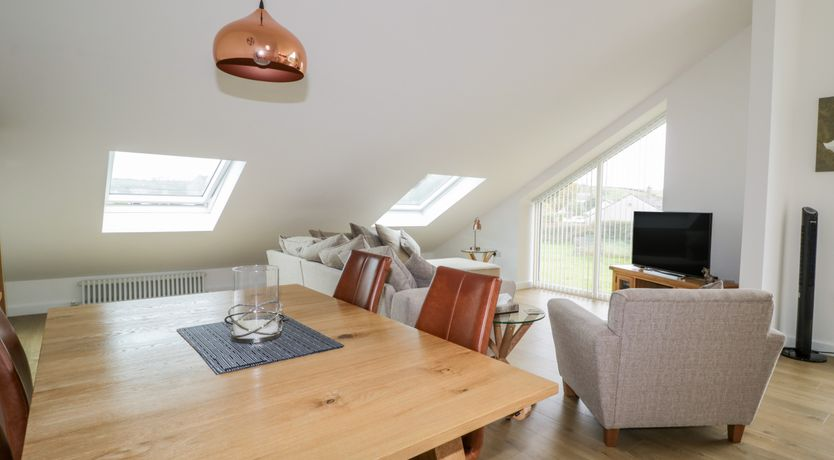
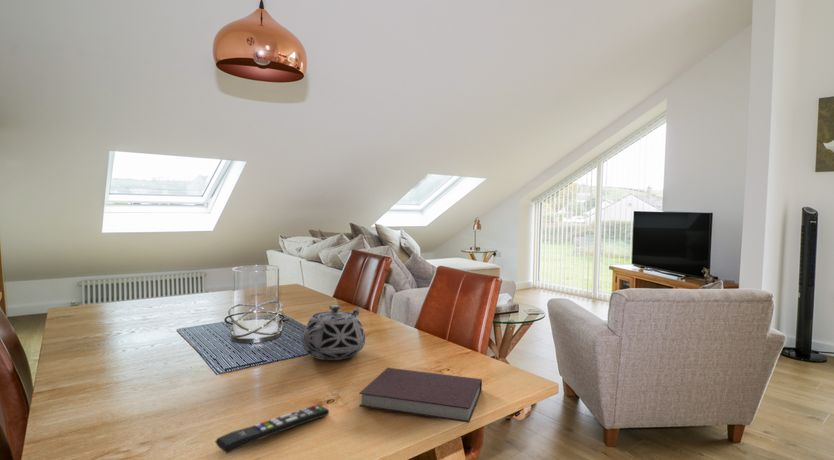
+ teapot (336, 329)
+ remote control (276, 425)
+ notebook (423, 391)
